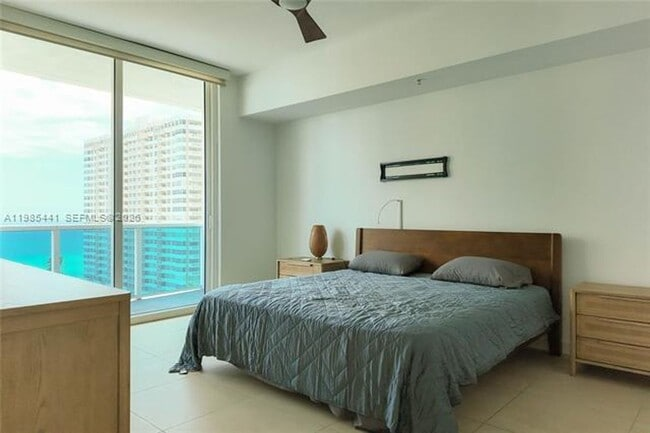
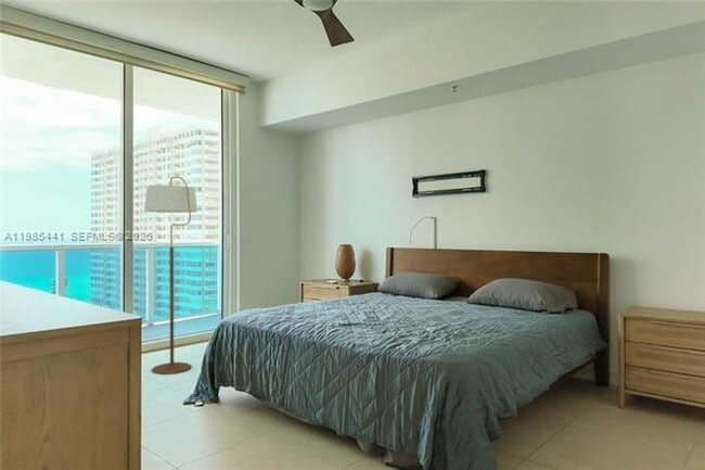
+ floor lamp (172, 272)
